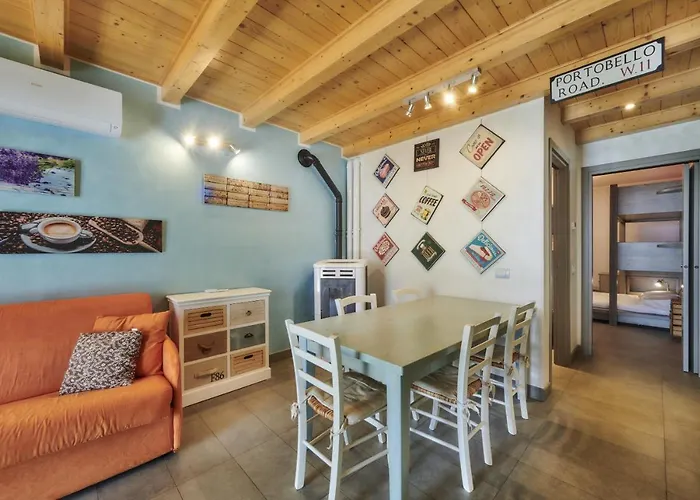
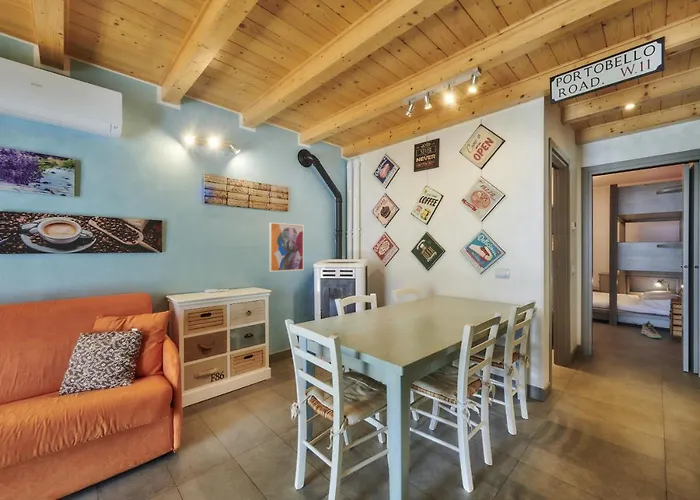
+ wall art (287, 247)
+ sneaker (650, 328)
